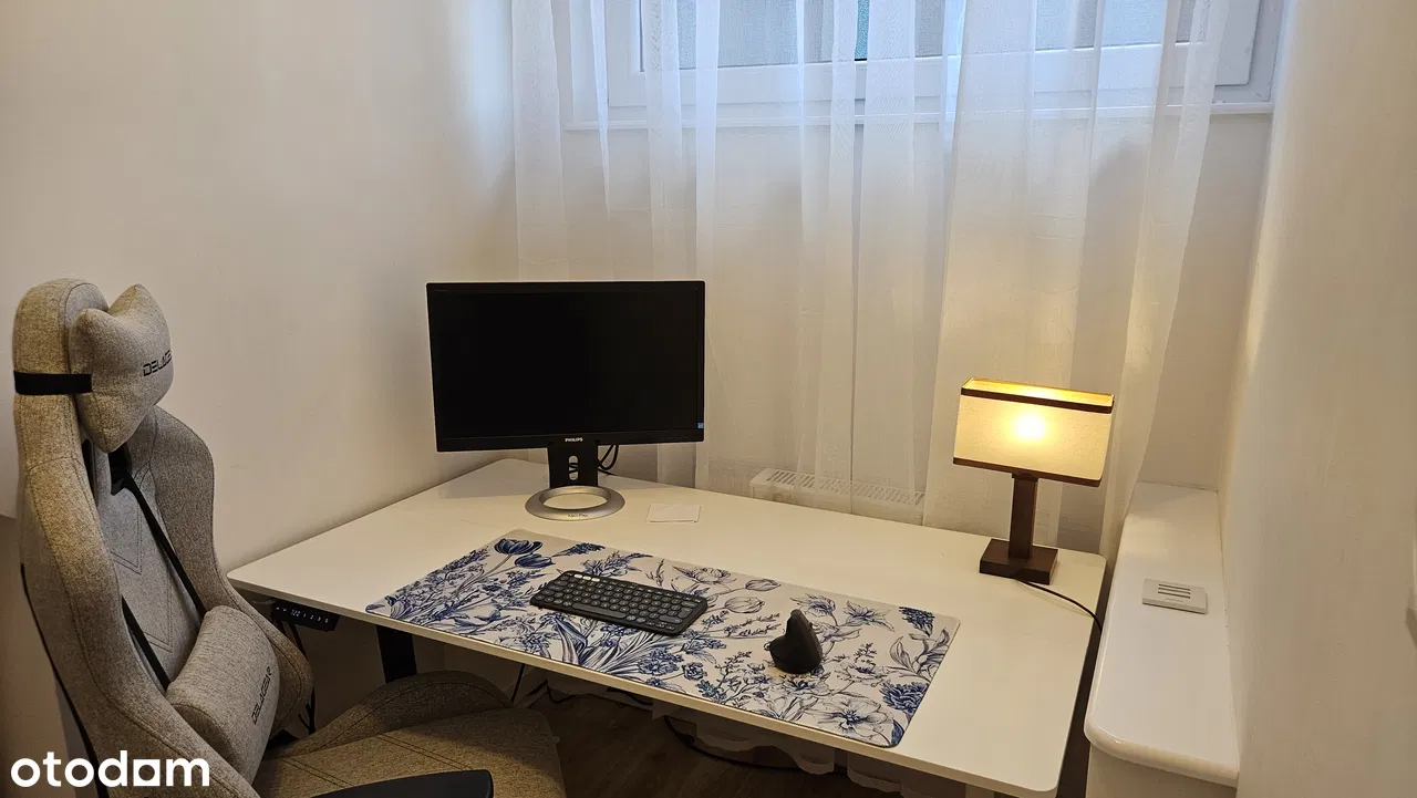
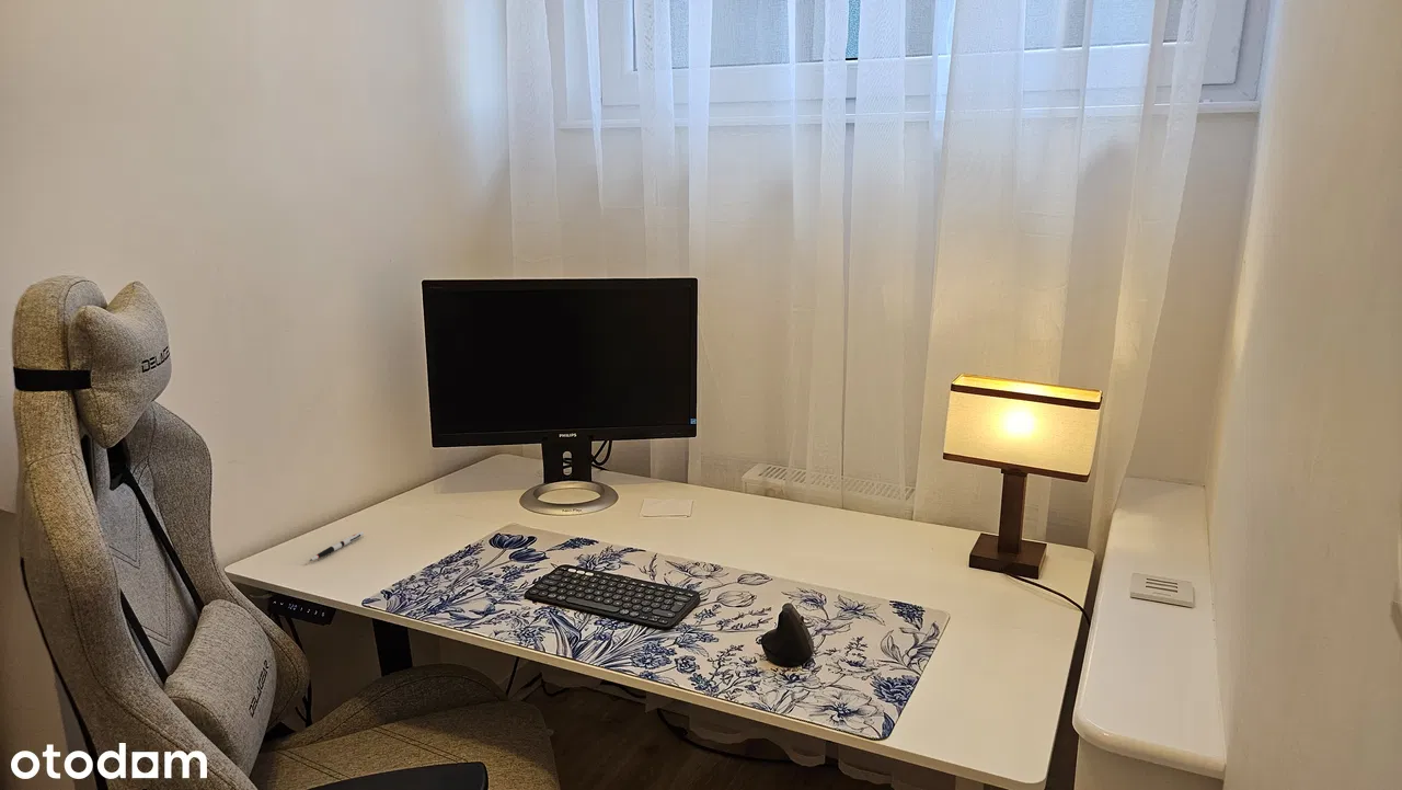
+ pen (337, 546)
